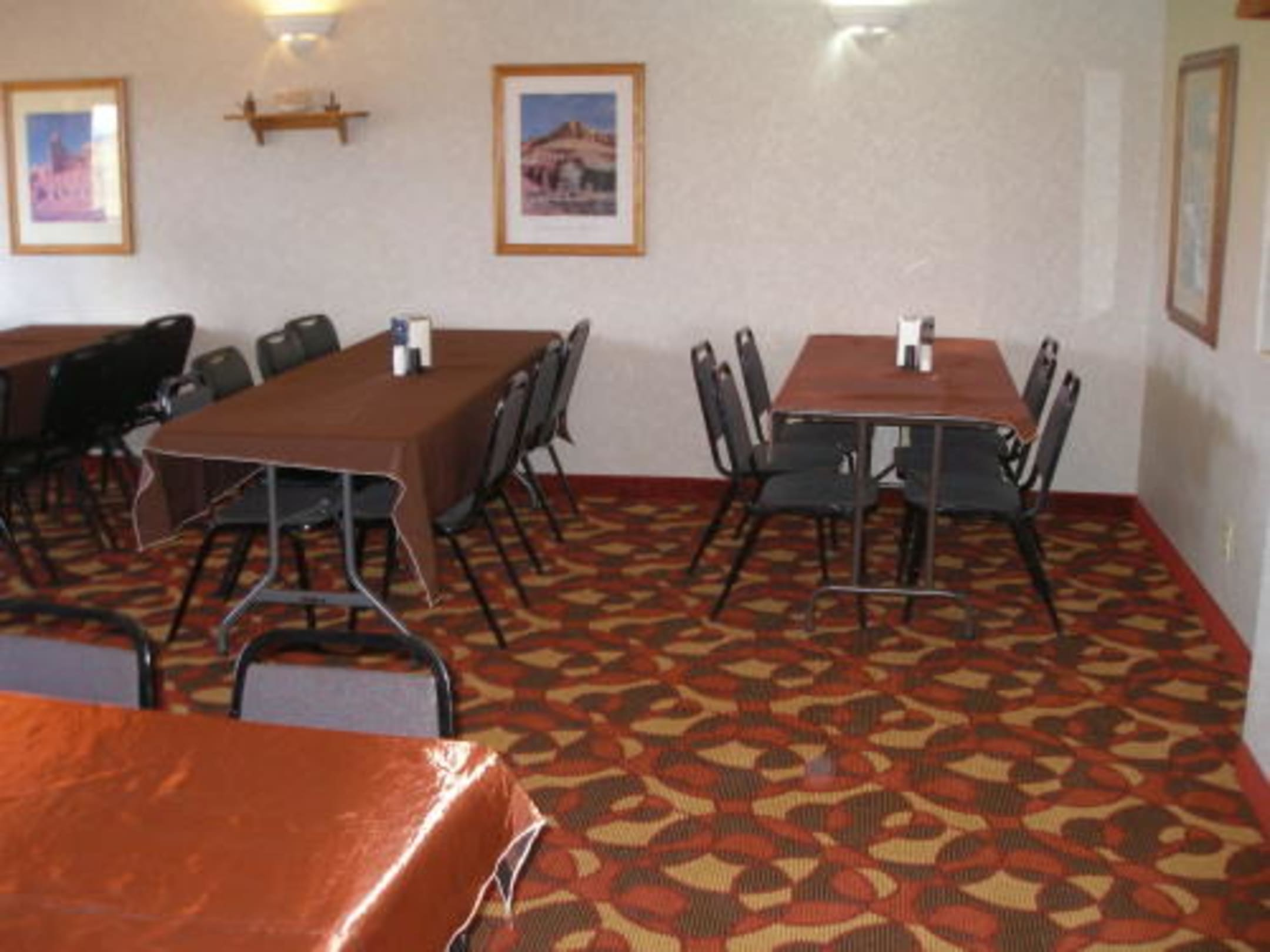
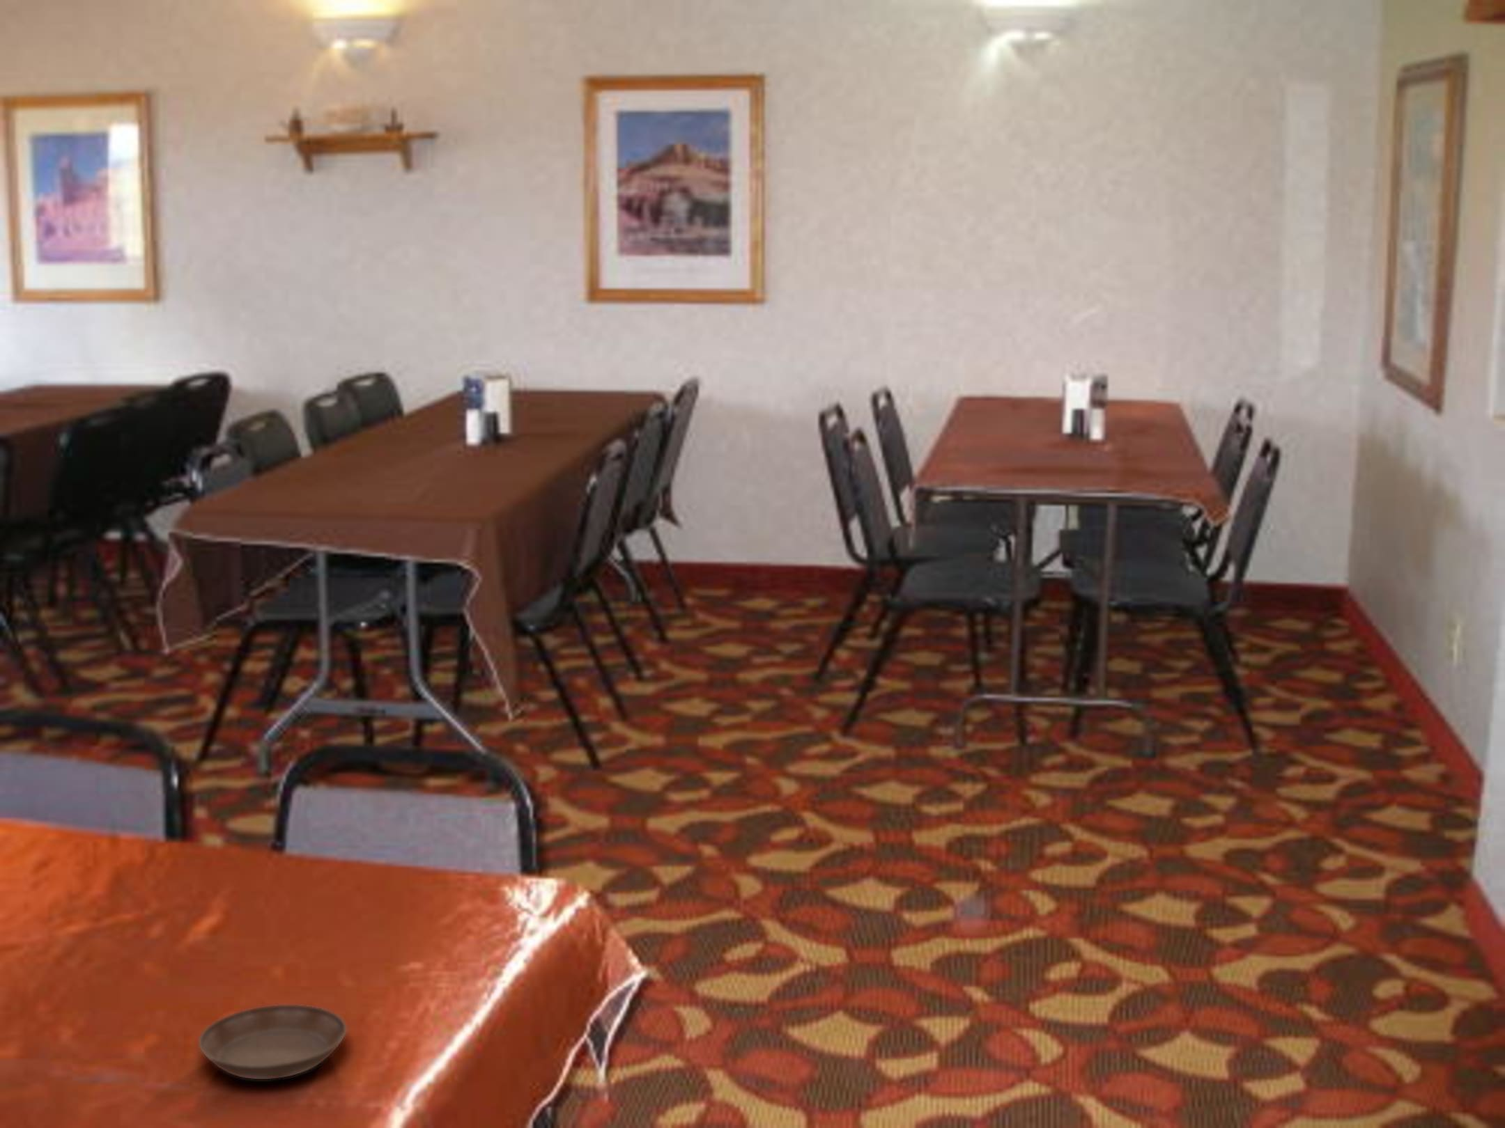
+ saucer (273, 1045)
